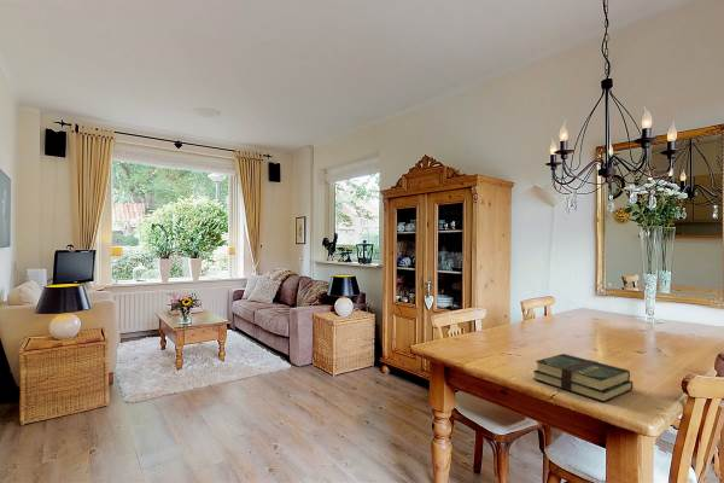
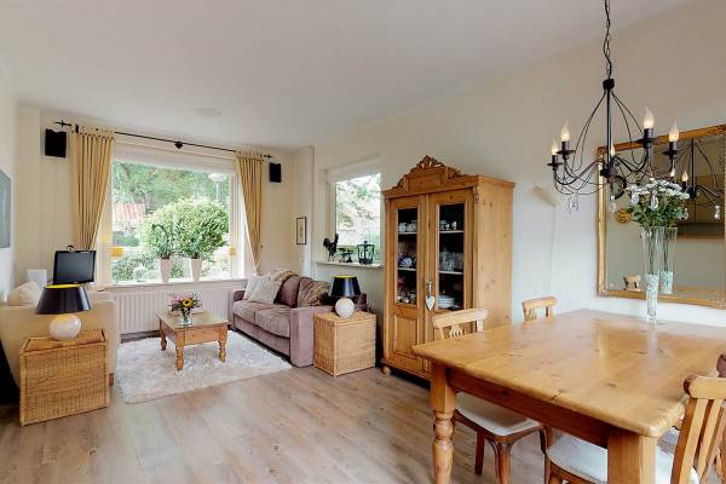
- book (580, 374)
